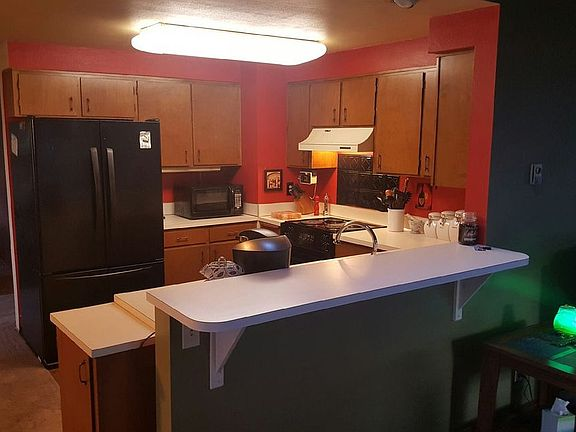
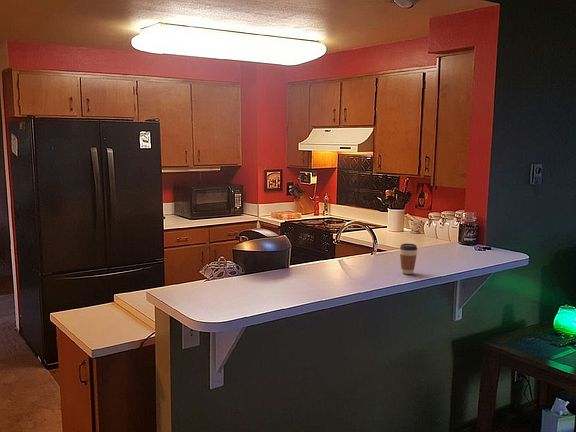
+ coffee cup (408, 258)
